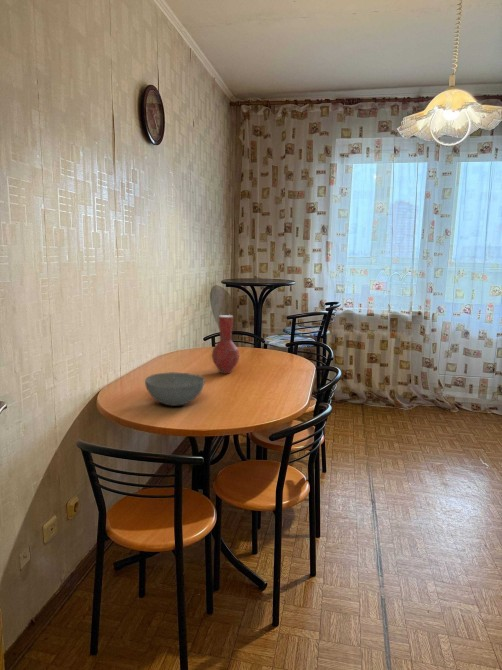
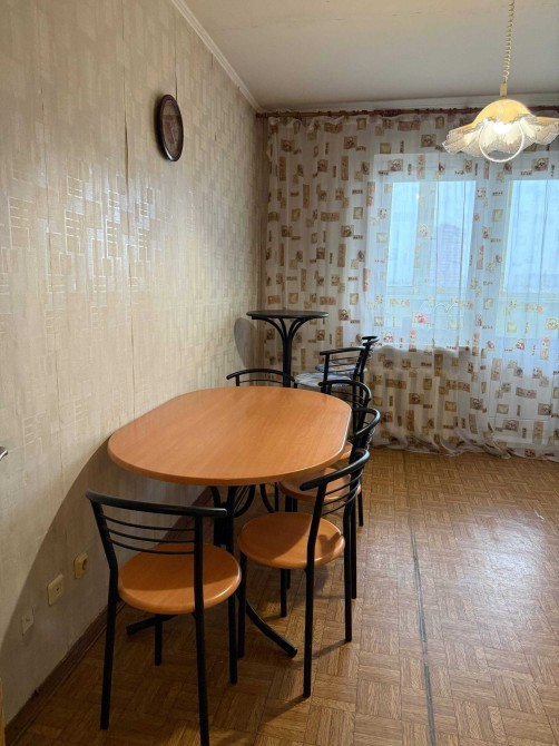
- vase (225, 344)
- bowl (174, 391)
